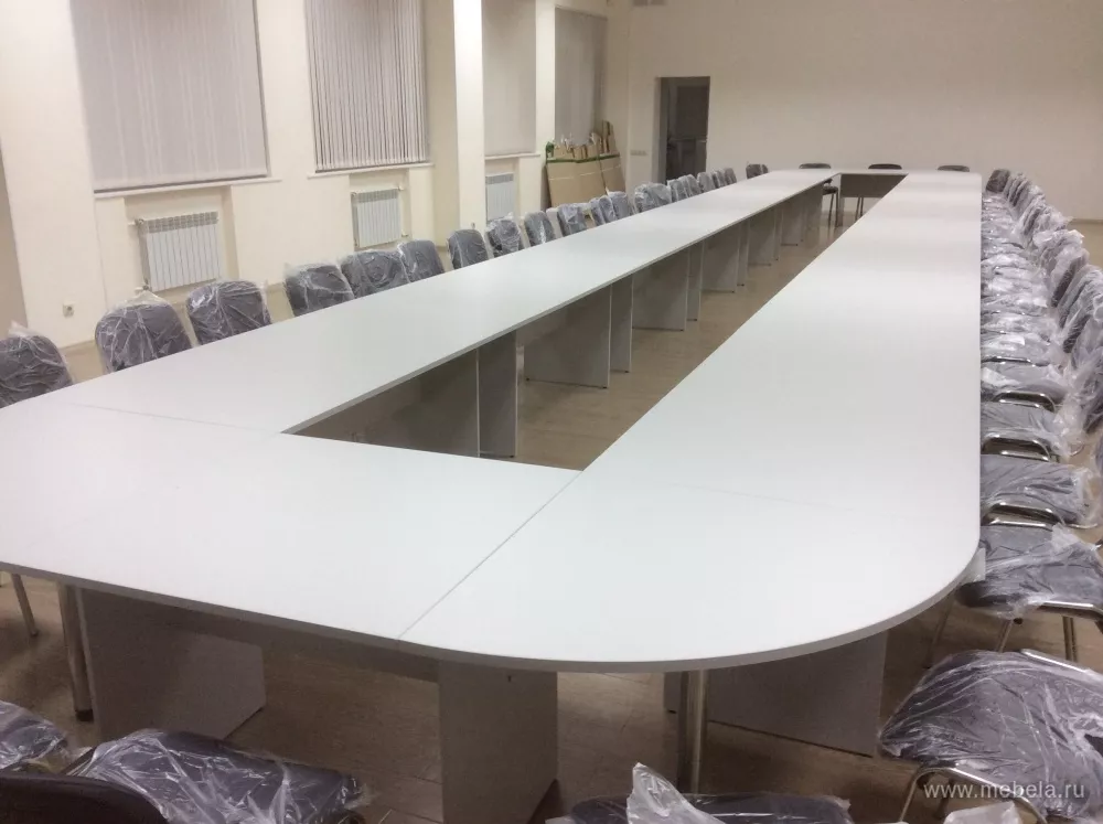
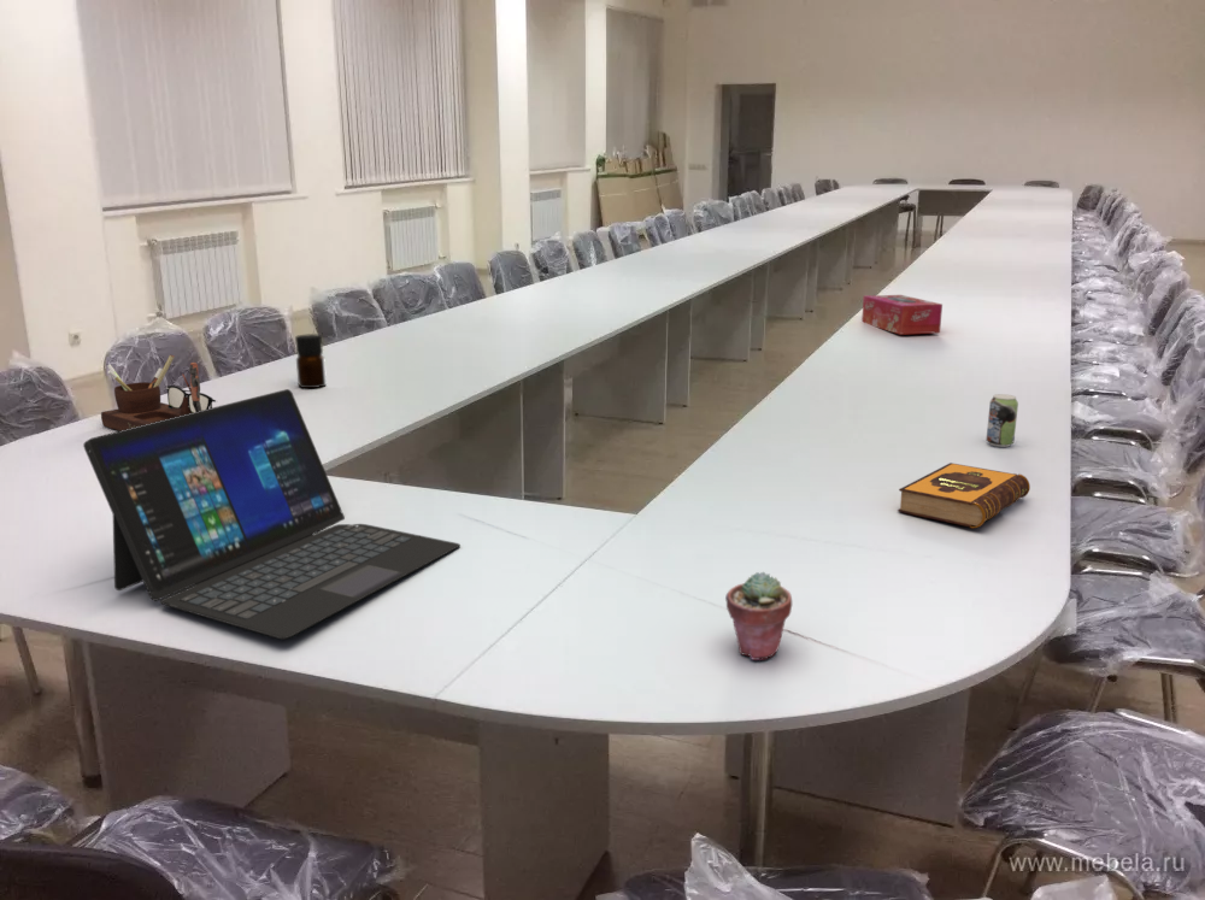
+ desk organizer (159, 393)
+ potted succulent (758, 611)
+ laptop (284, 496)
+ bottle (310, 360)
+ hardback book (965, 493)
+ beverage can (1001, 420)
+ tissue box (900, 313)
